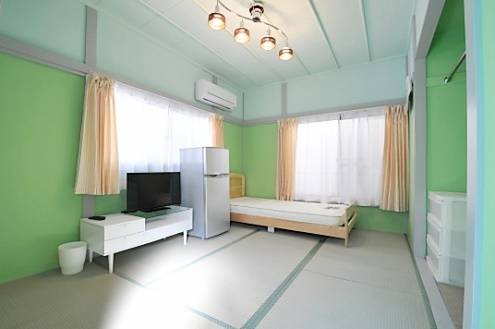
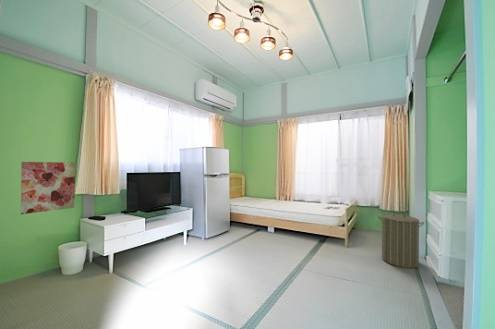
+ laundry hamper (399, 235)
+ wall art (49, 186)
